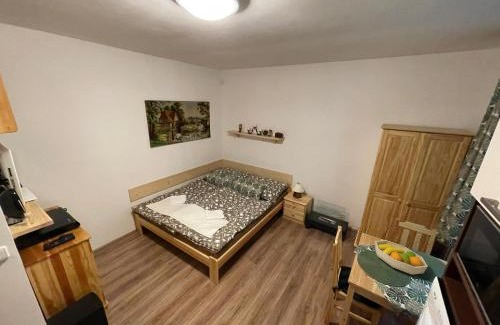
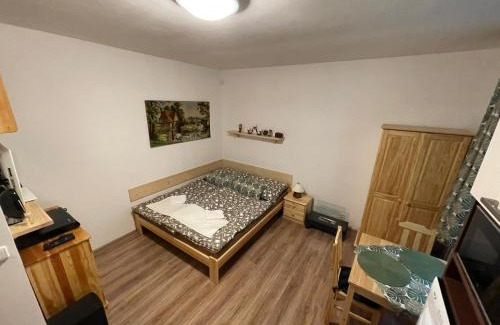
- fruit bowl (398, 255)
